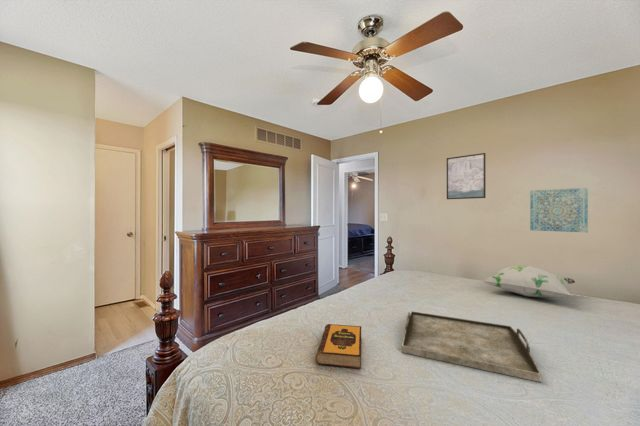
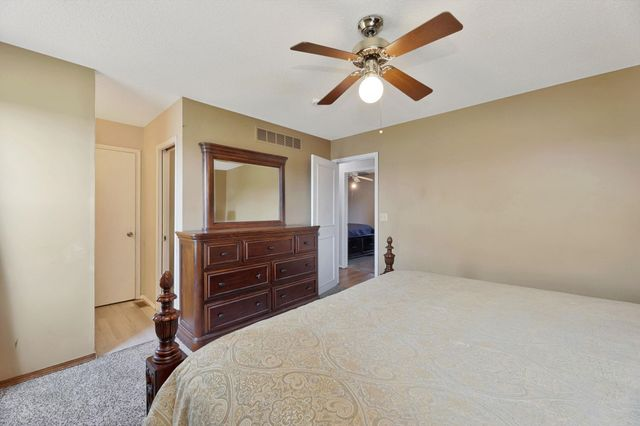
- serving tray (460, 332)
- decorative pillow (529, 281)
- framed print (465, 177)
- hardback book (340, 343)
- wall art (557, 210)
